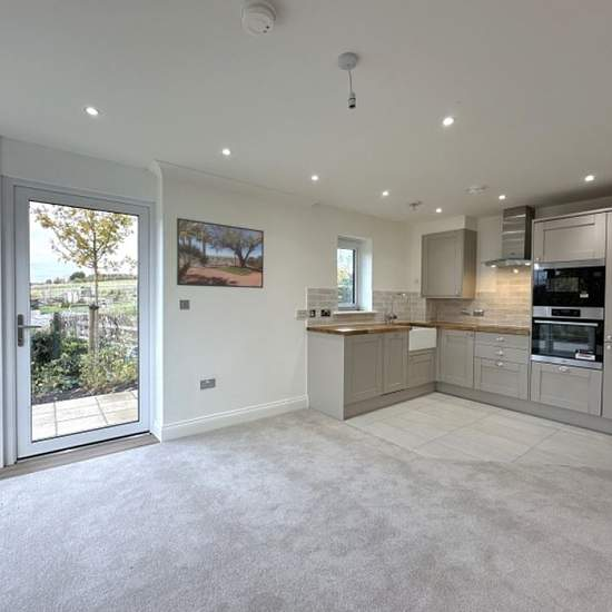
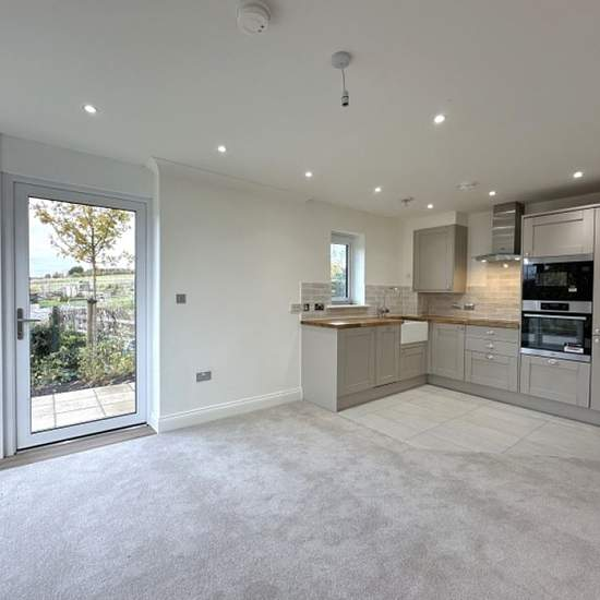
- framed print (223, 256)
